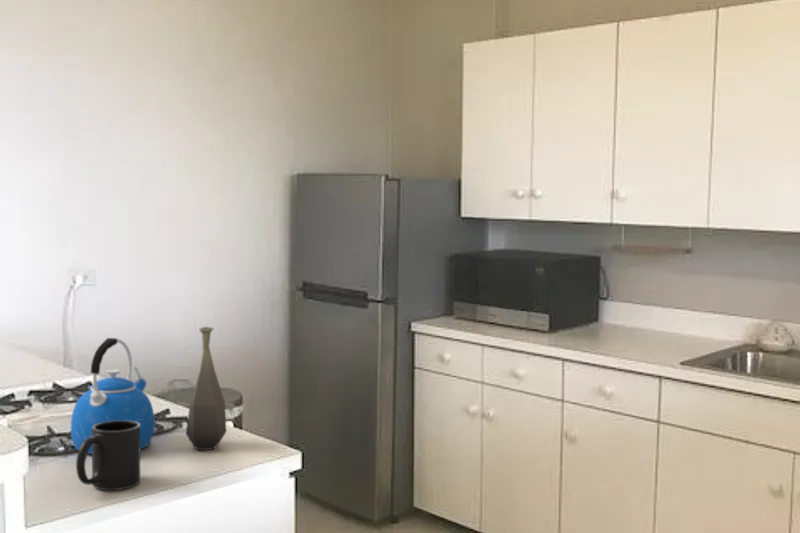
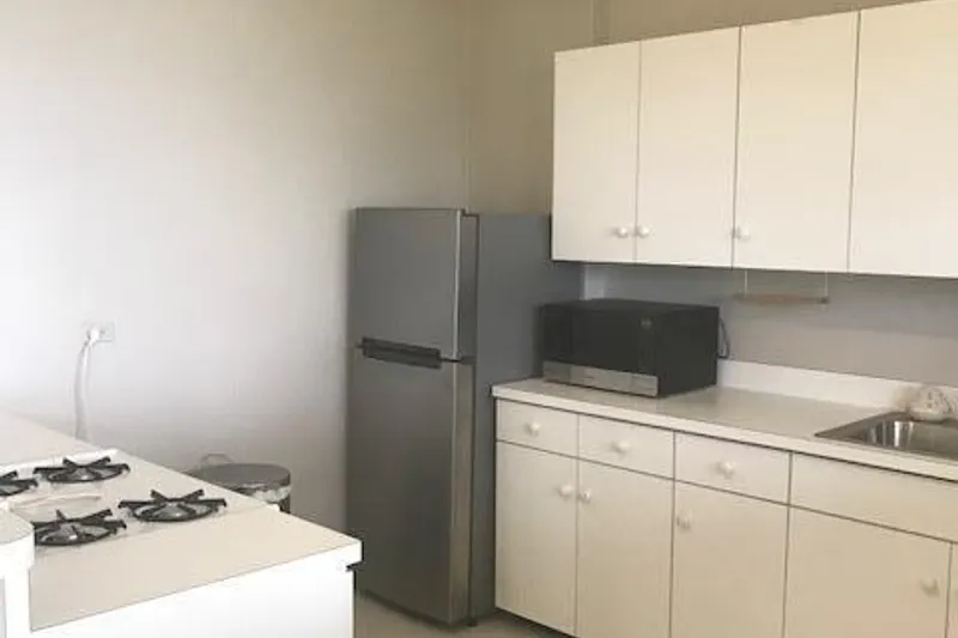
- mug (109, 457)
- bottle (207, 387)
- kettle (118, 389)
